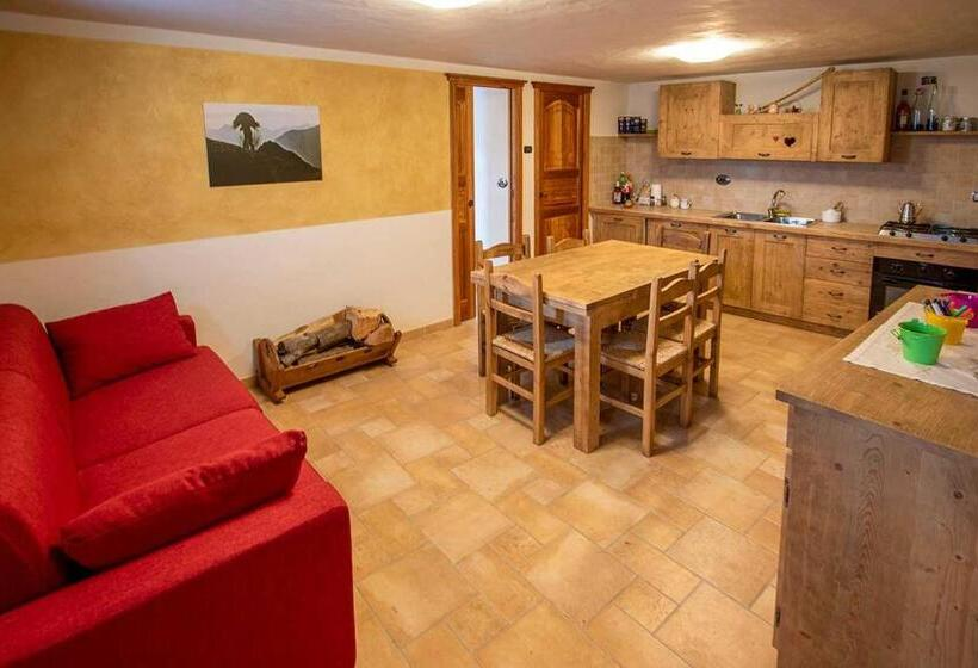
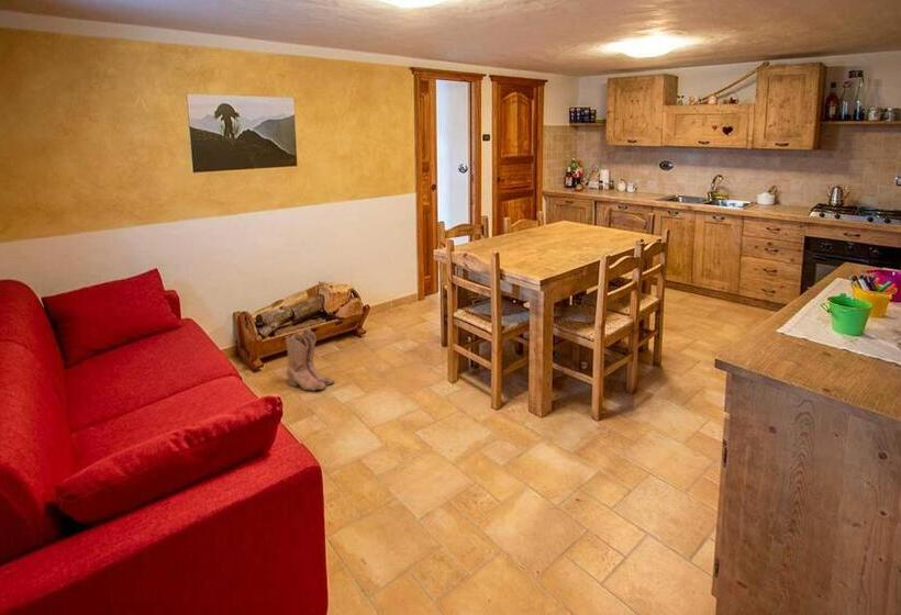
+ boots (309, 358)
